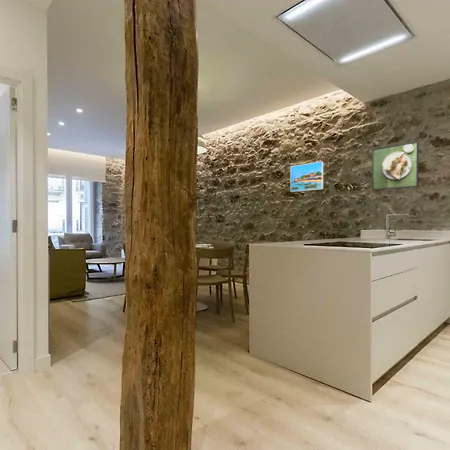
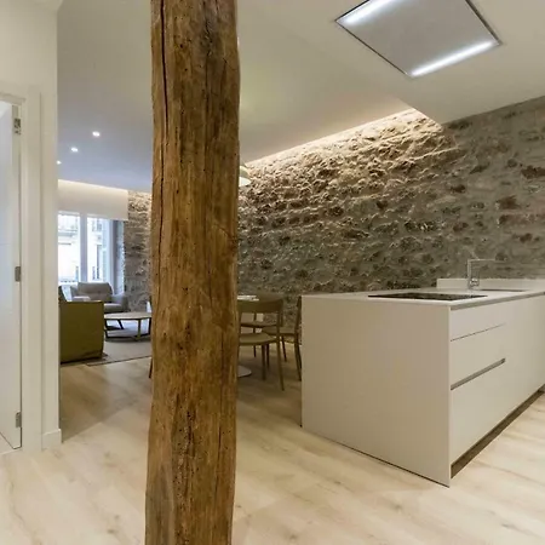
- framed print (306, 177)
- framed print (394, 167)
